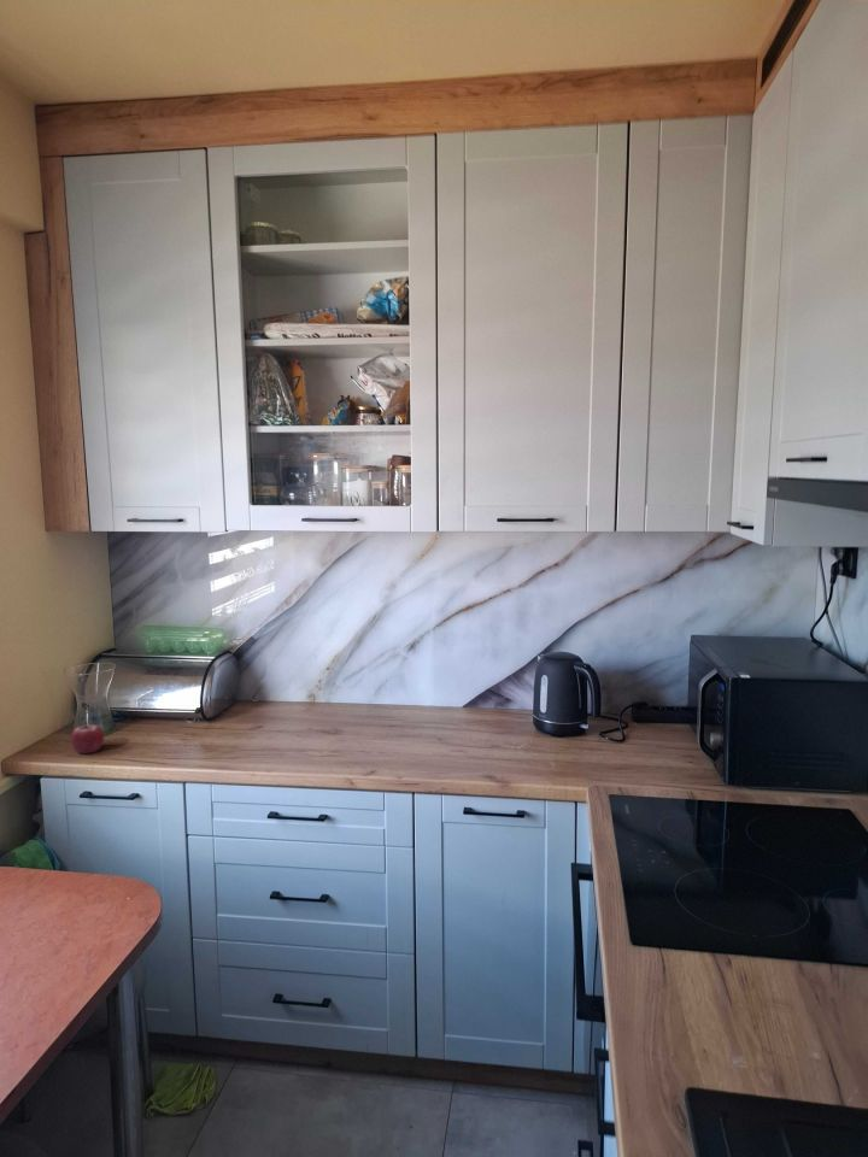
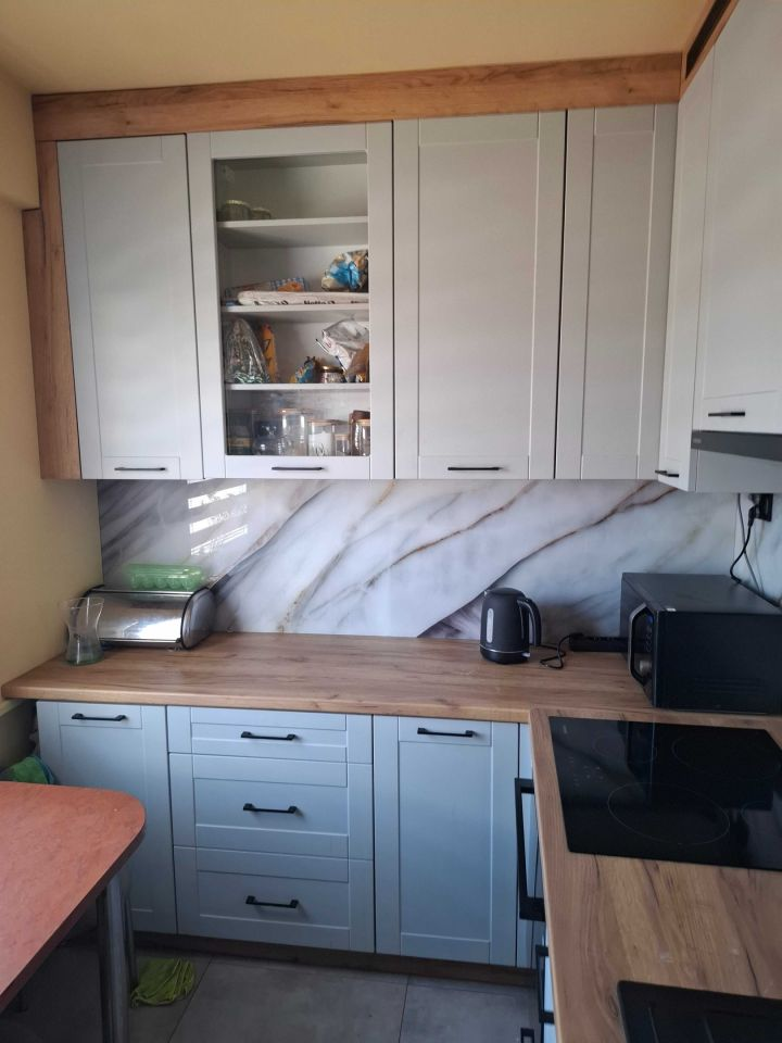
- fruit (87, 735)
